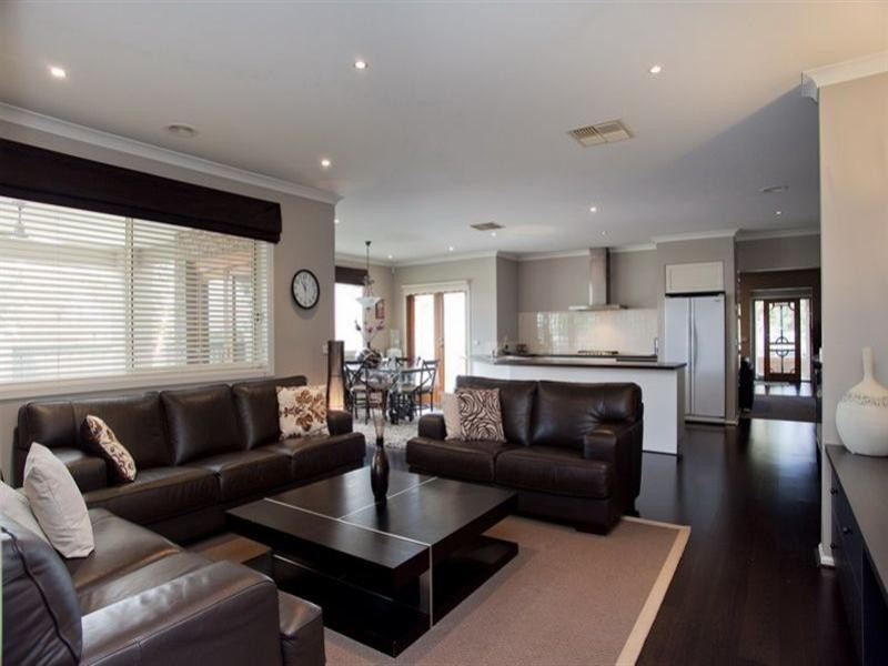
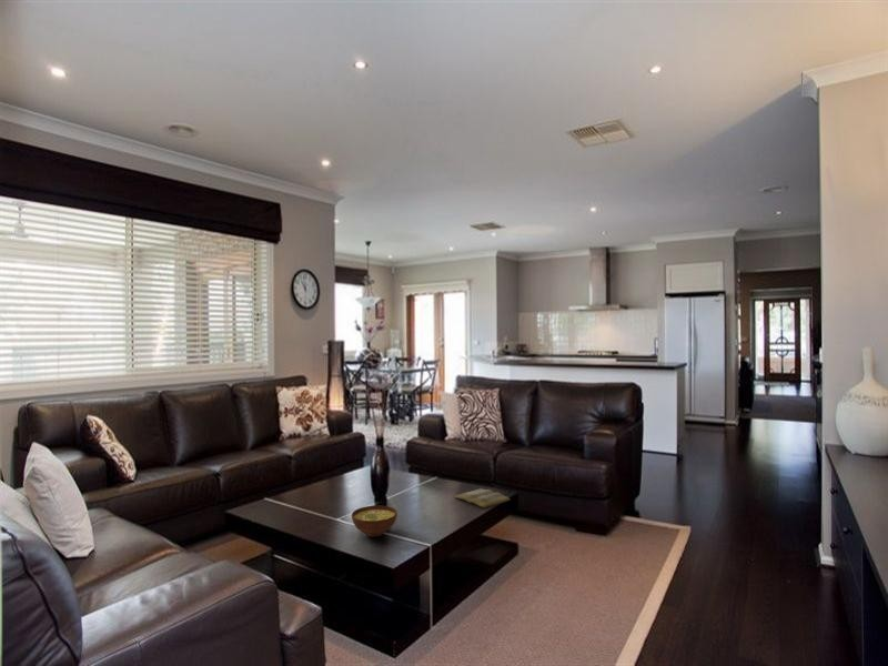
+ bowl (374, 523)
+ book (482, 496)
